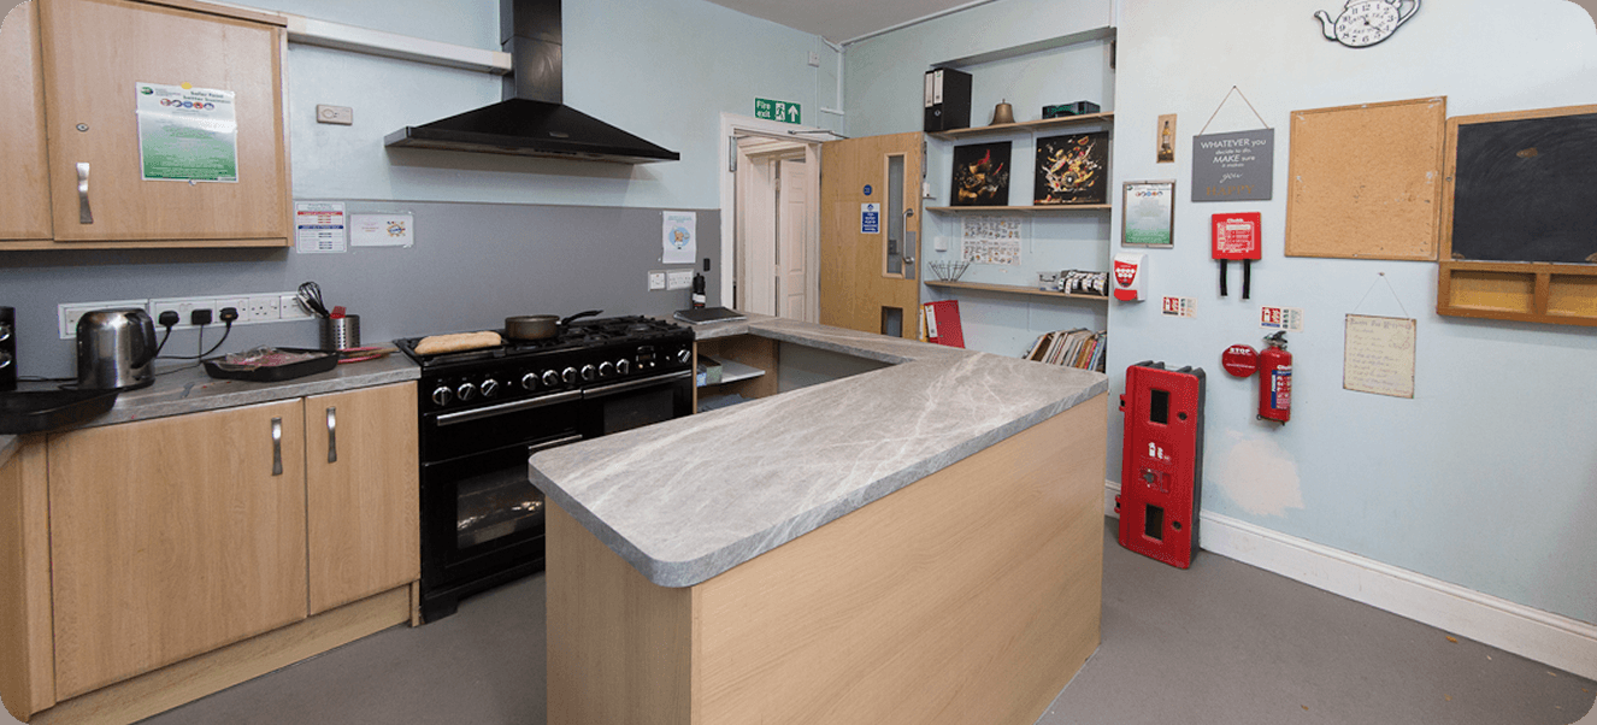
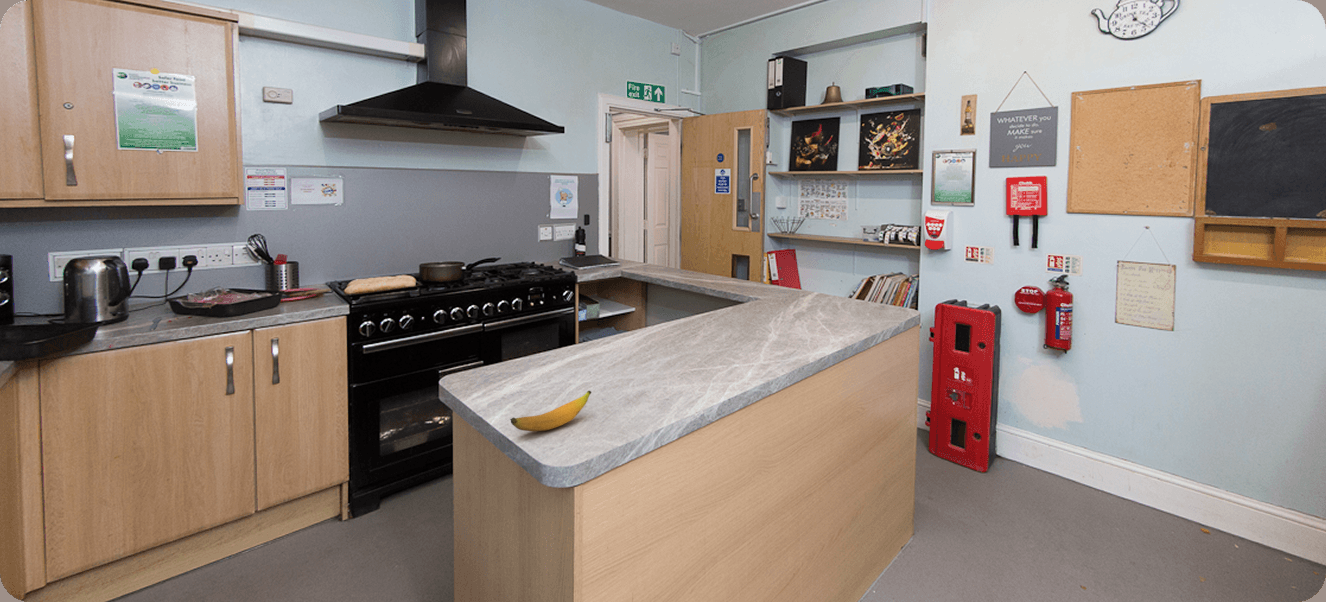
+ banana (553, 412)
